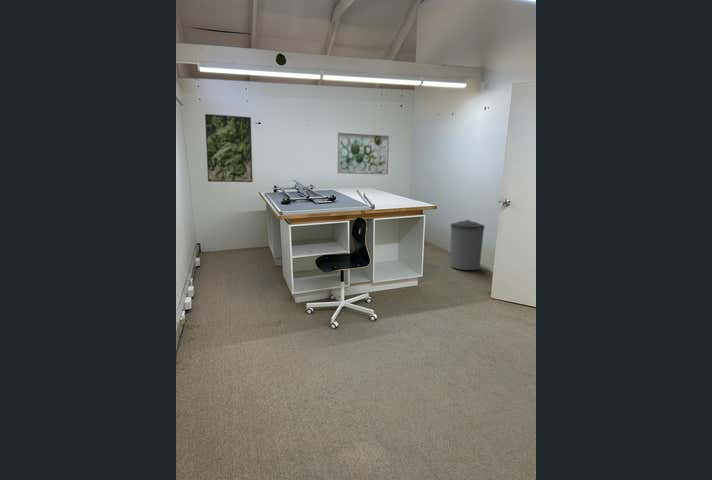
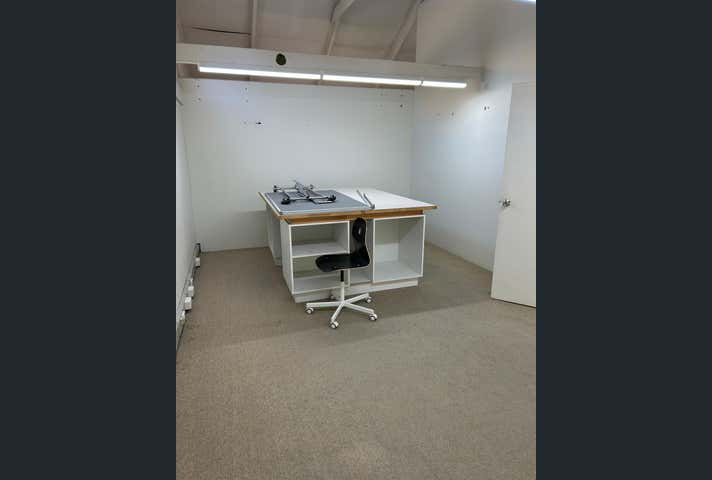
- trash can (466, 243)
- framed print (229, 149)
- wall art (363, 154)
